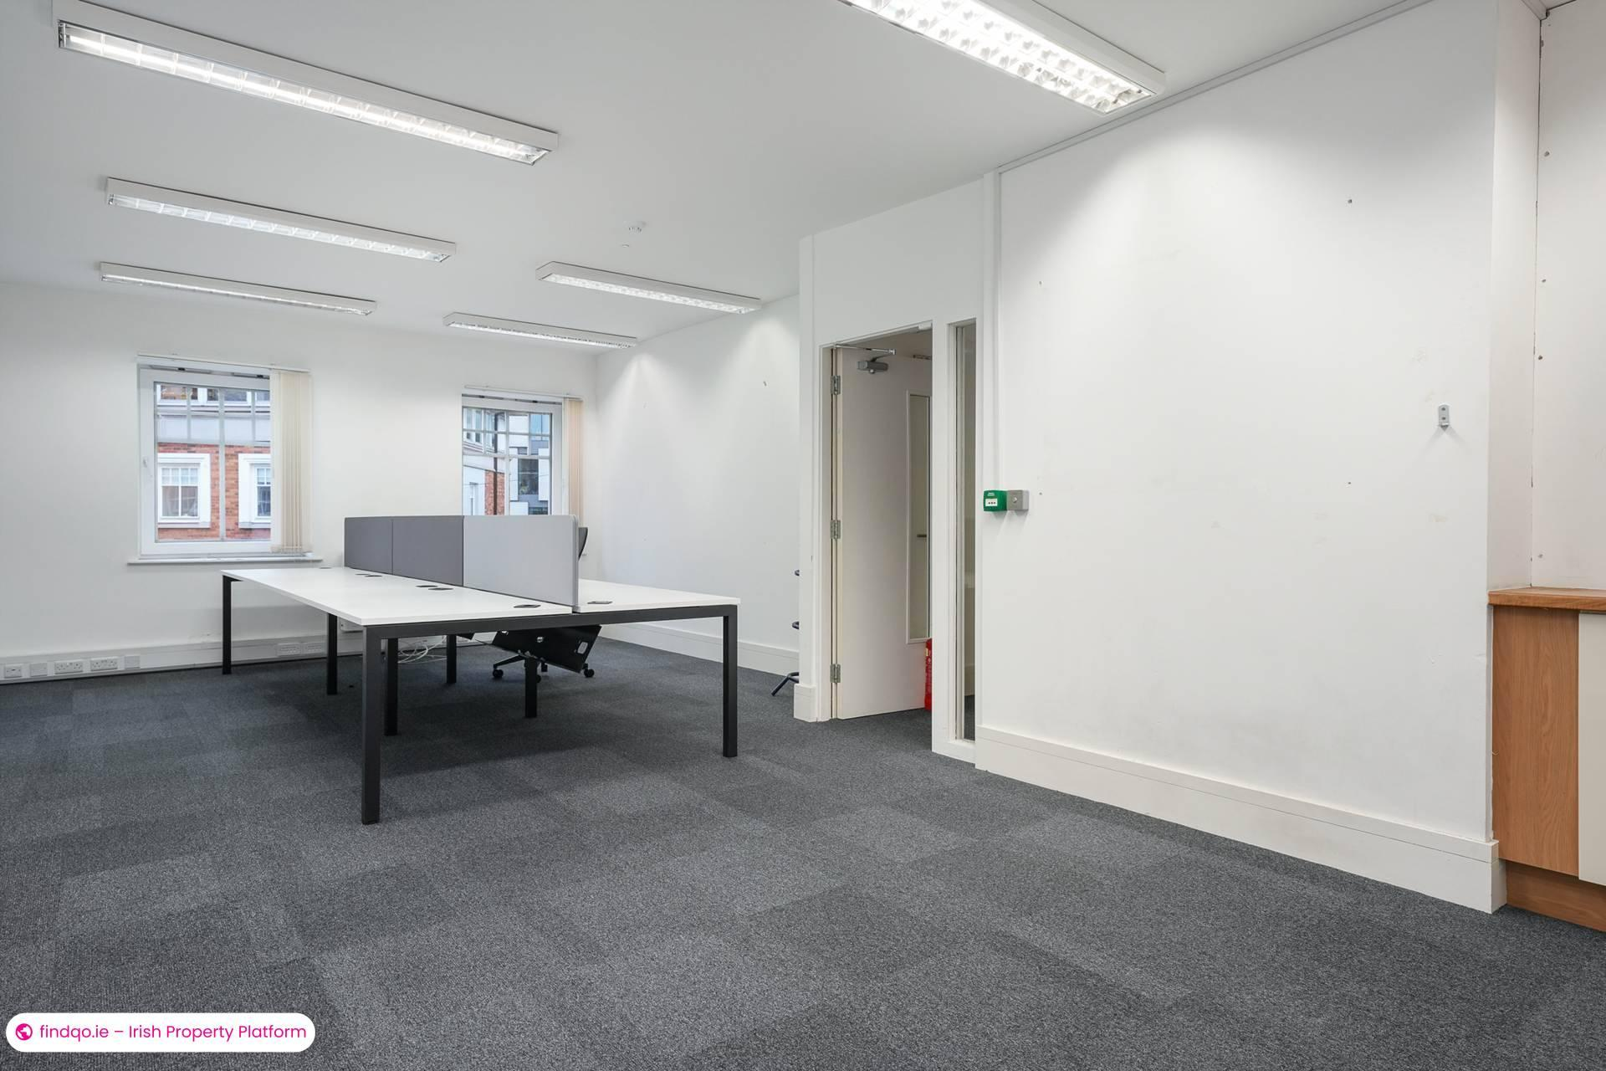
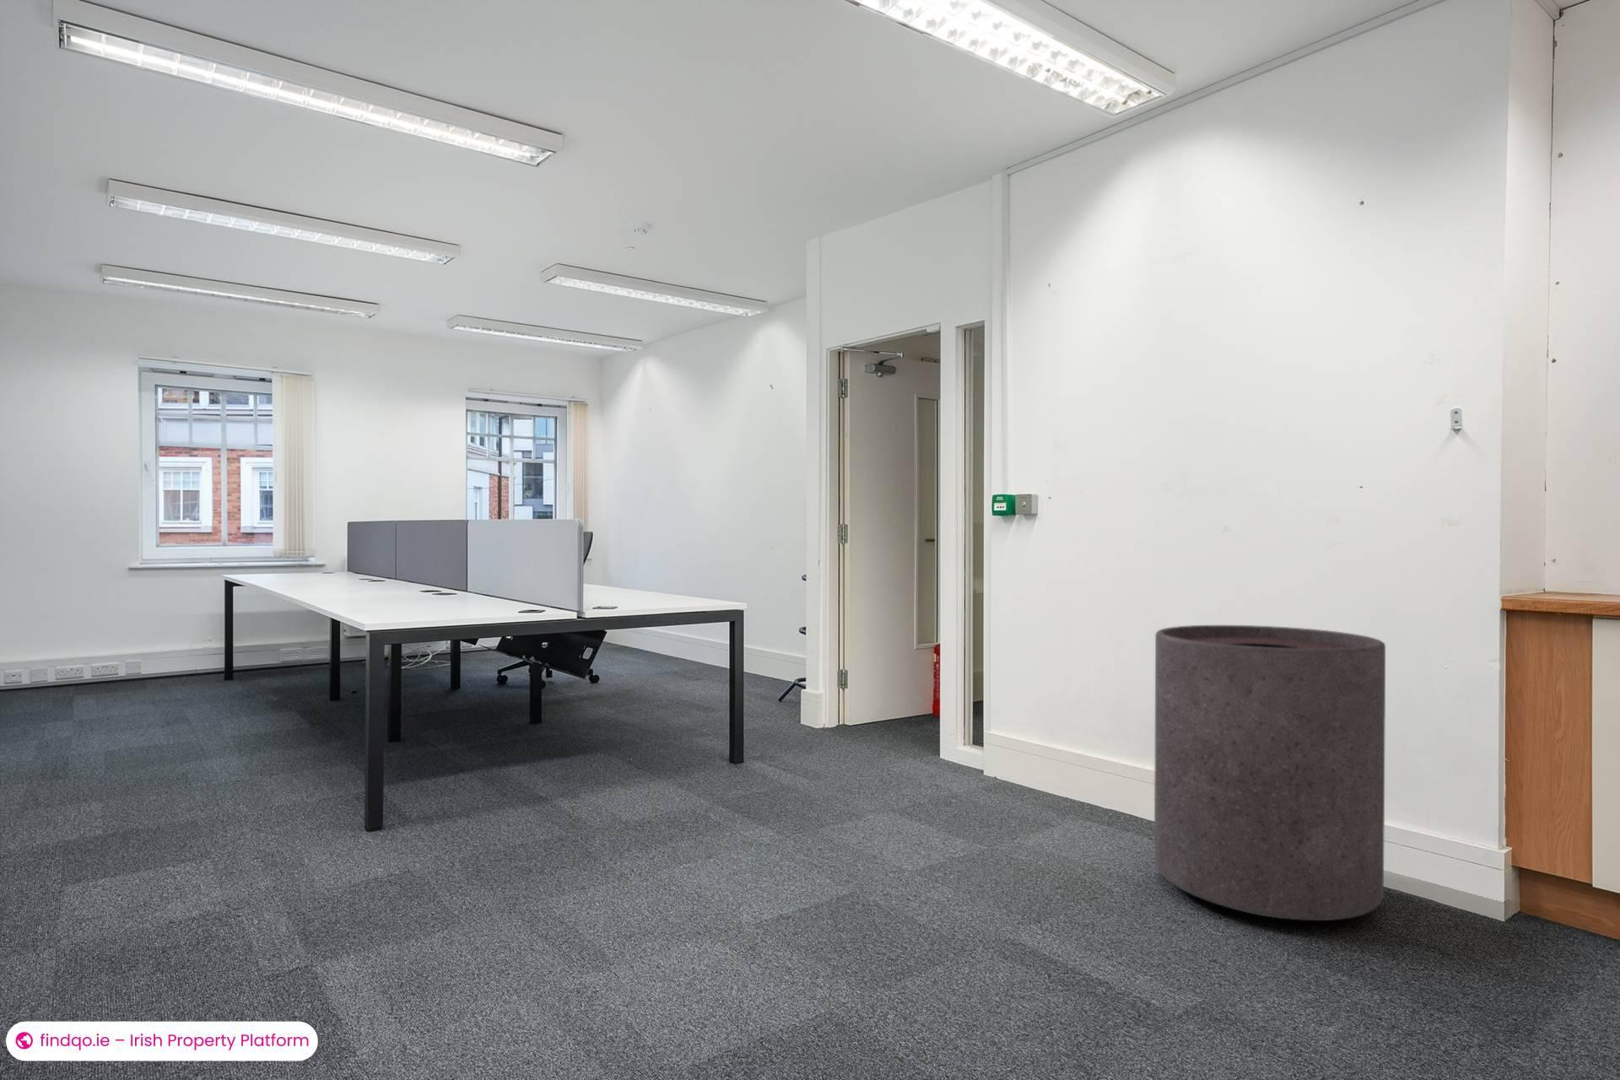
+ trash can (1263, 763)
